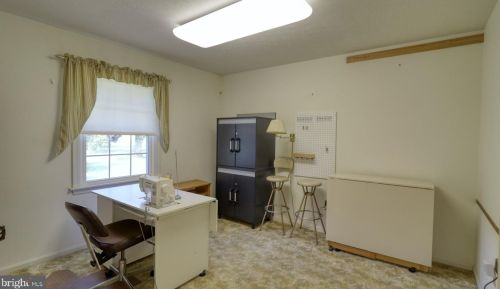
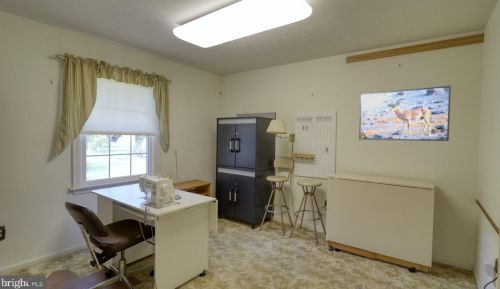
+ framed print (400, 115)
